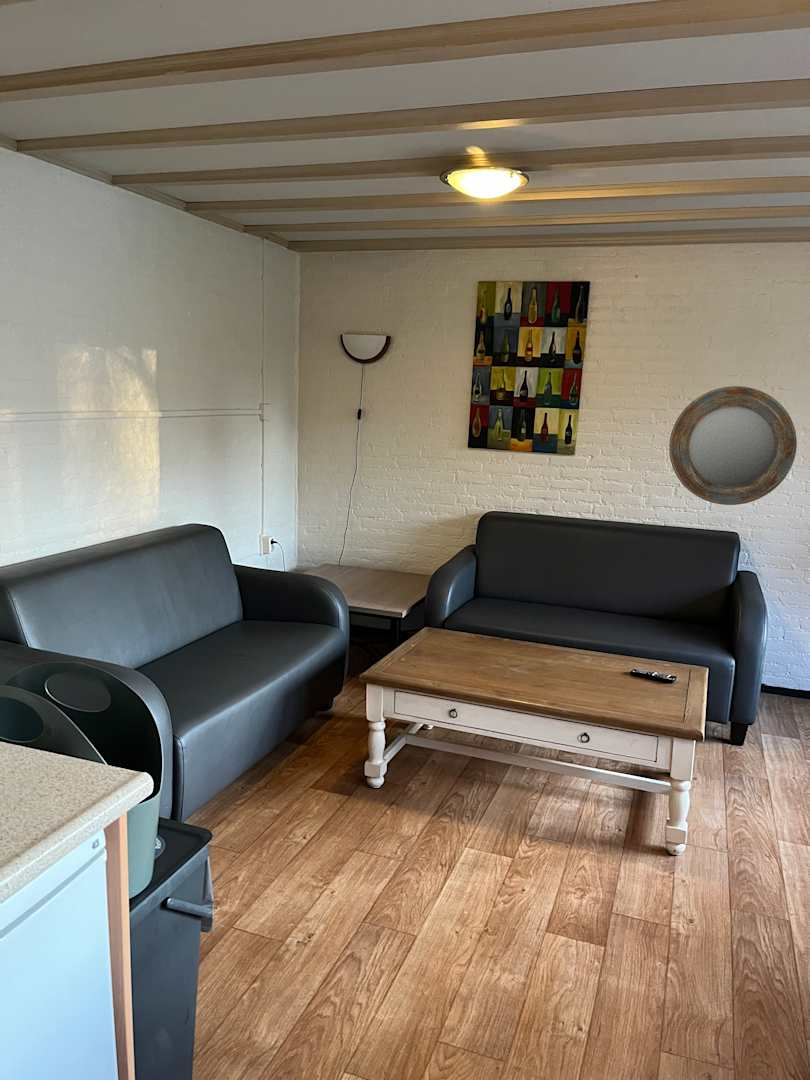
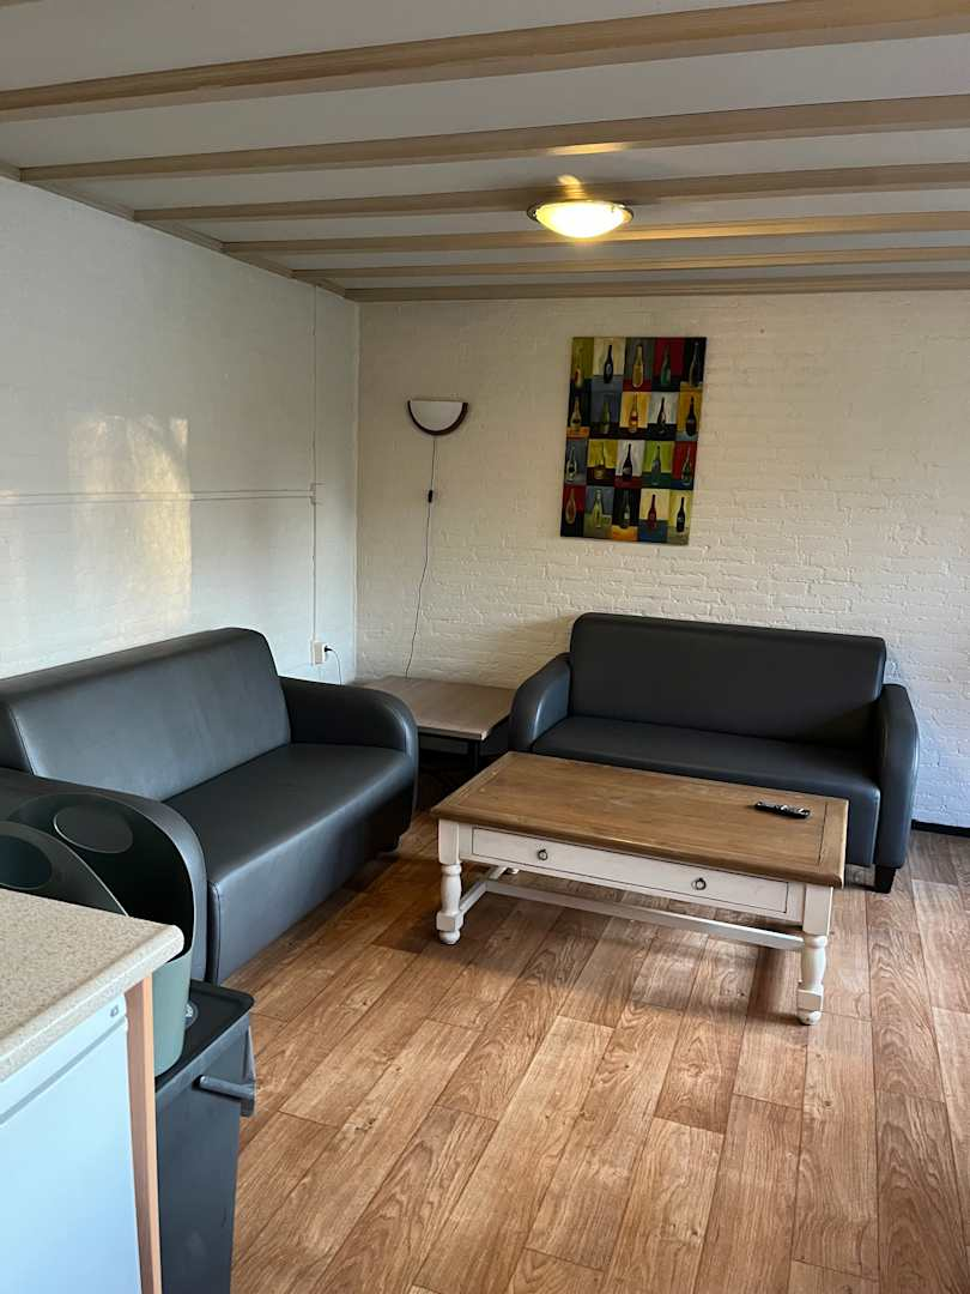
- home mirror (731, 446)
